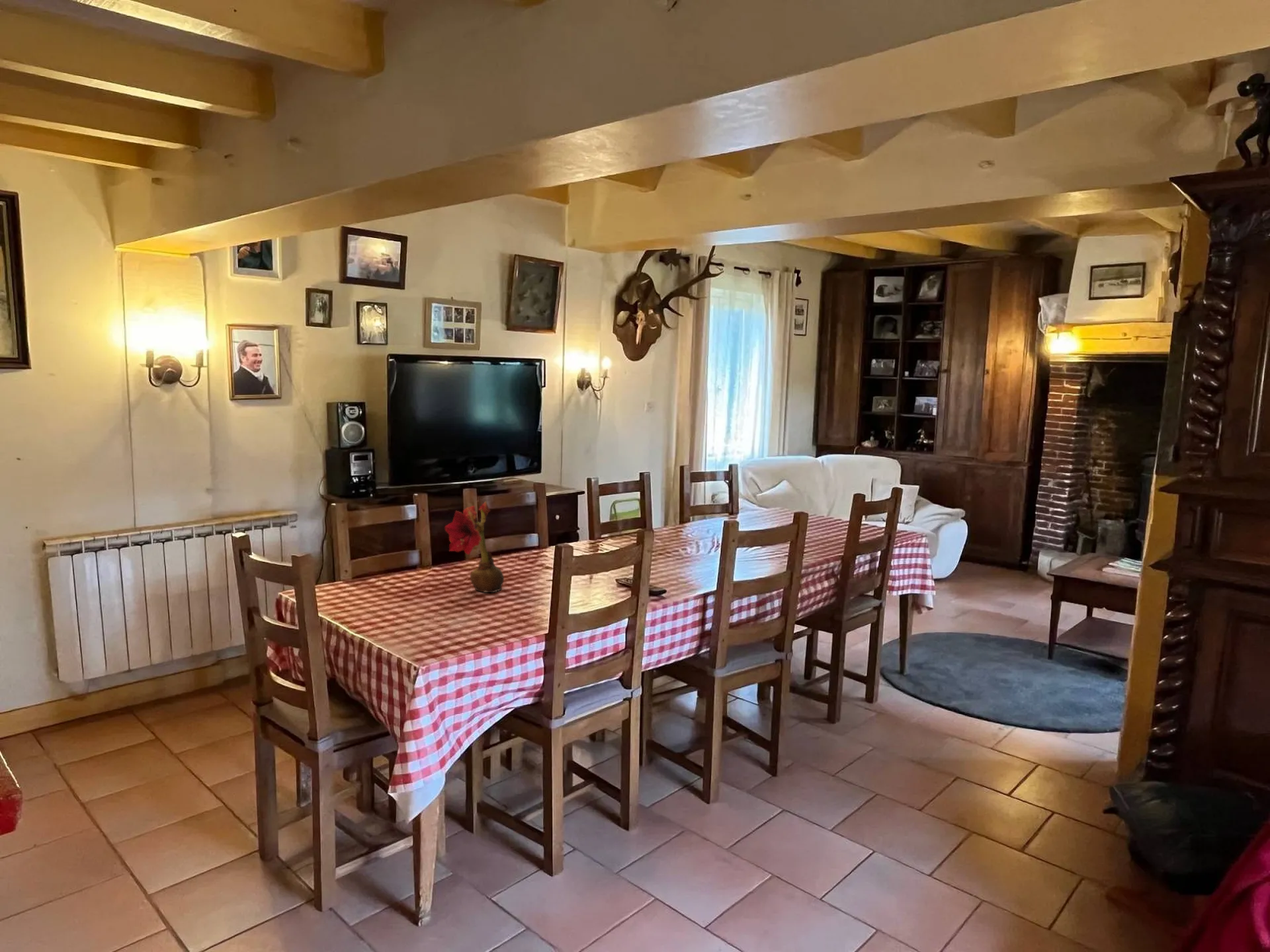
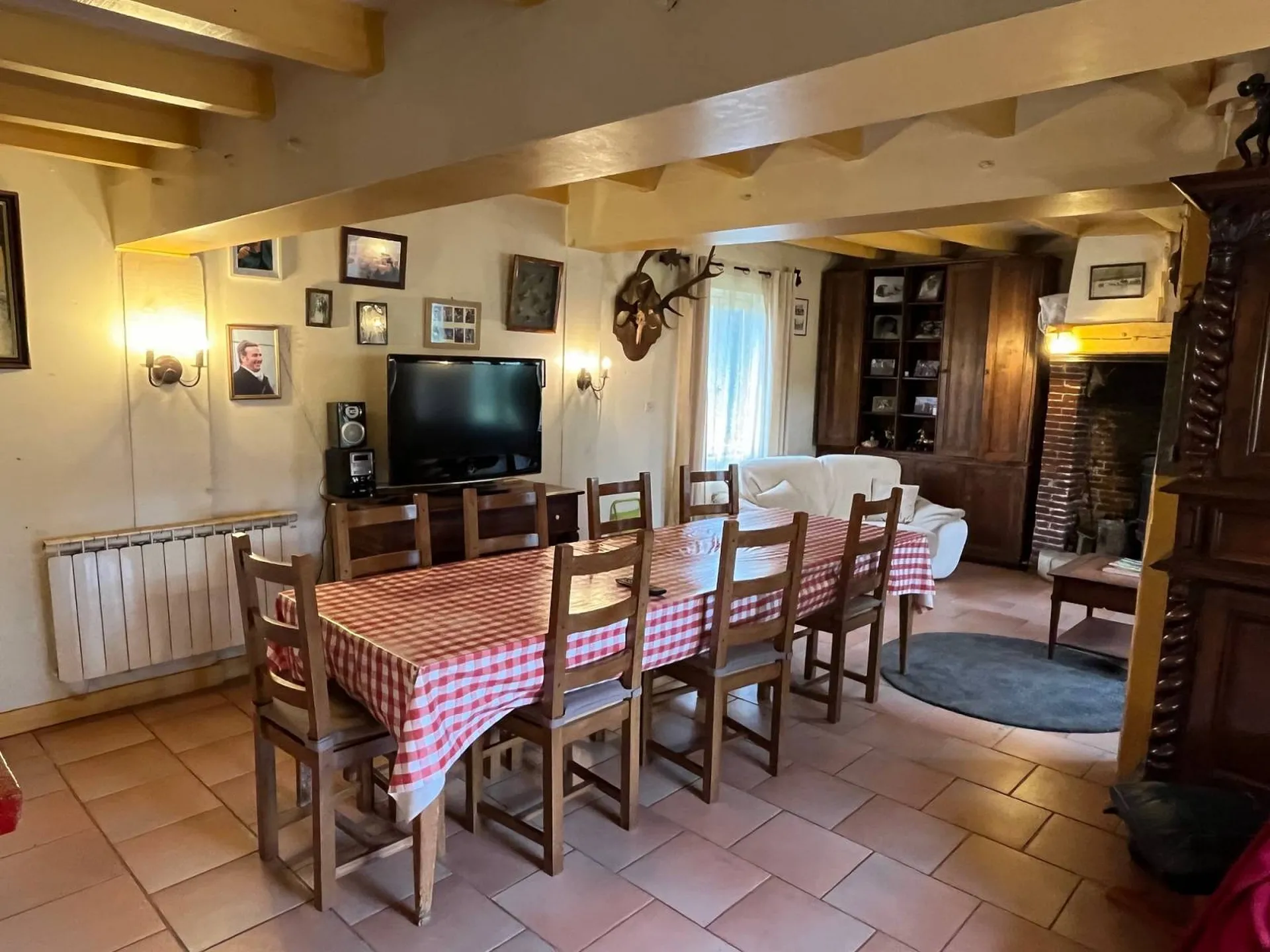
- flower (474, 546)
